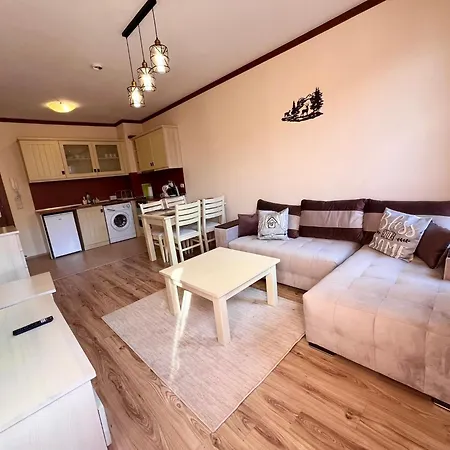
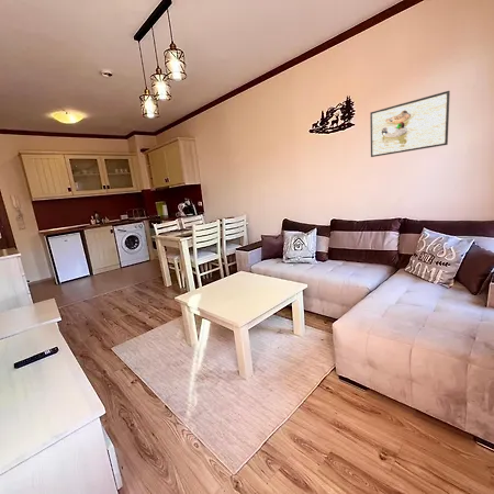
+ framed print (405, 127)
